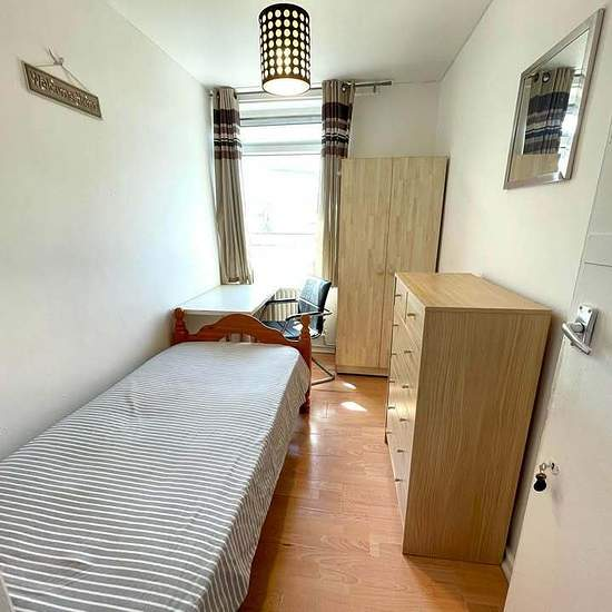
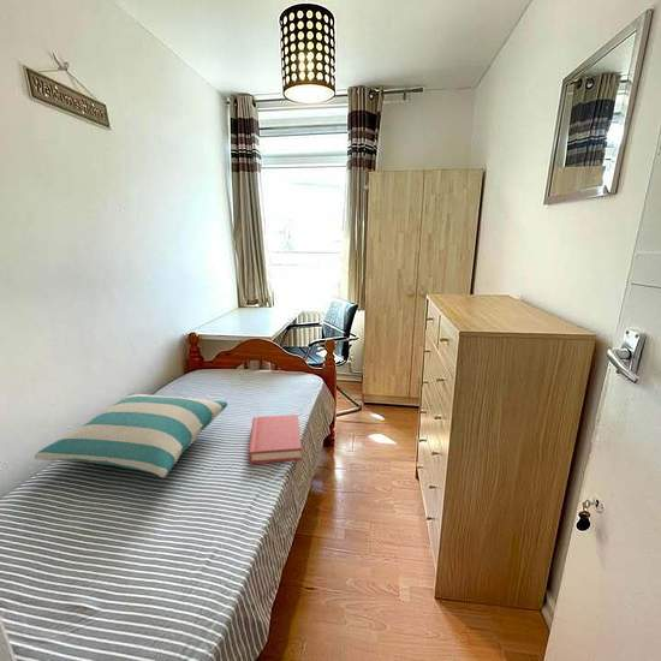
+ hardback book (275, 436)
+ pillow (144, 428)
